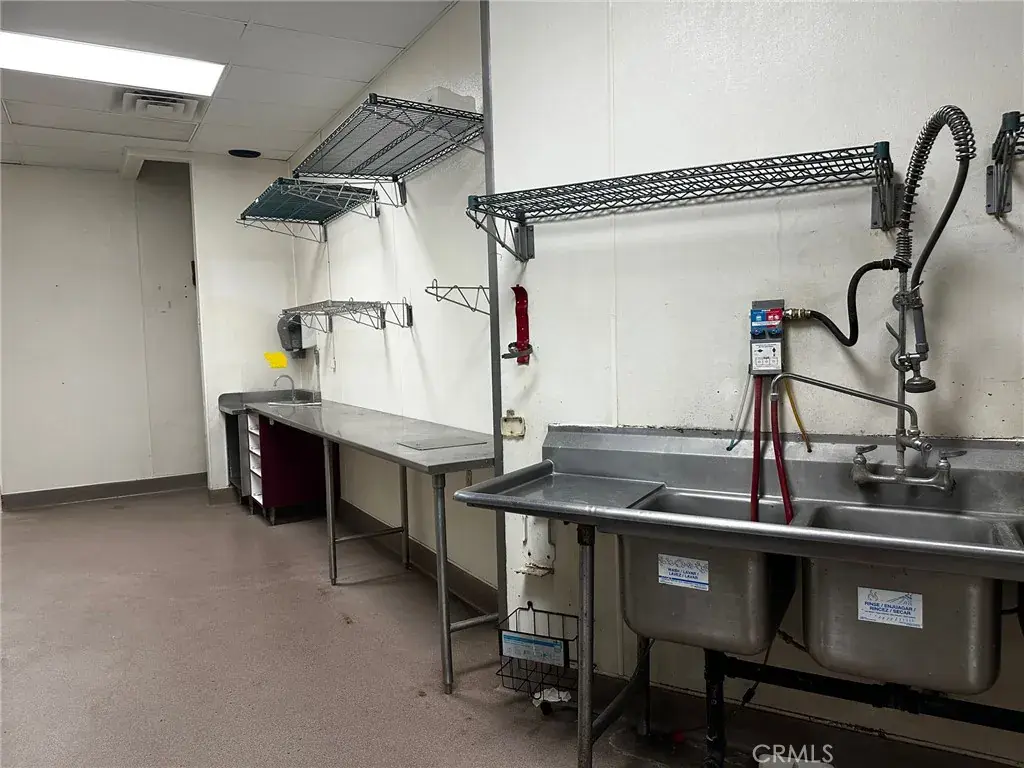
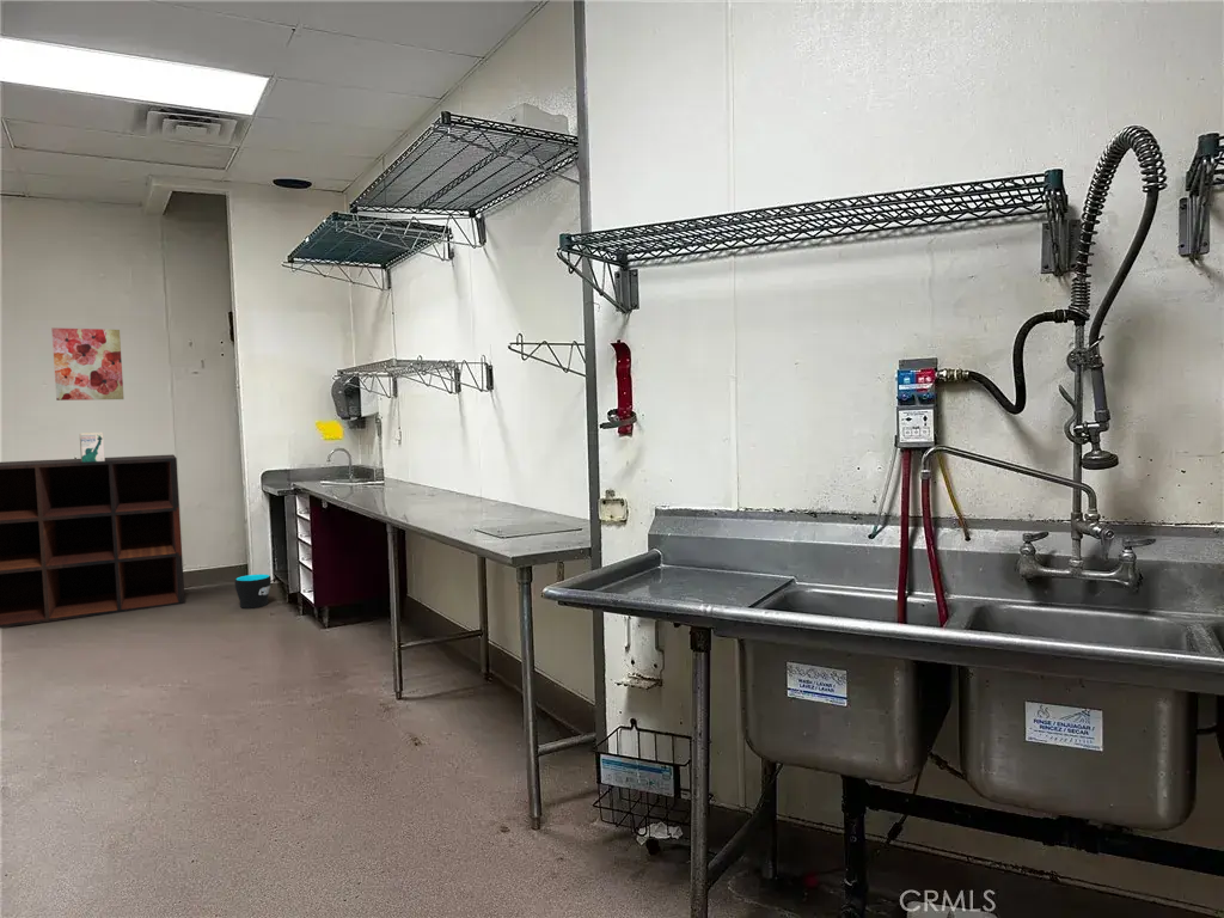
+ wall art (88, 363)
+ shelving unit (80, 534)
+ cup sleeve (252, 590)
+ books (91, 446)
